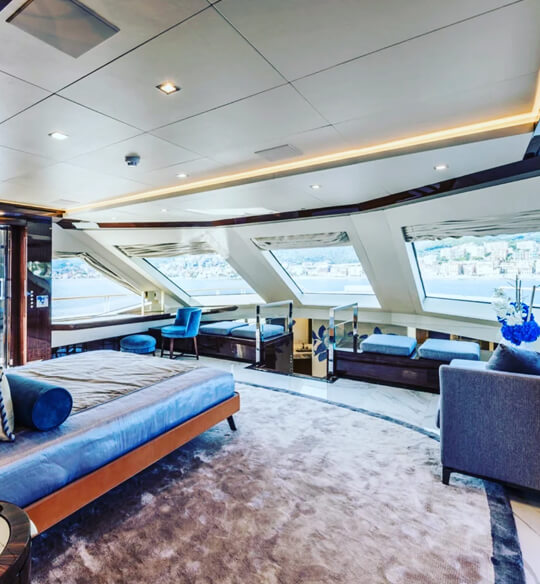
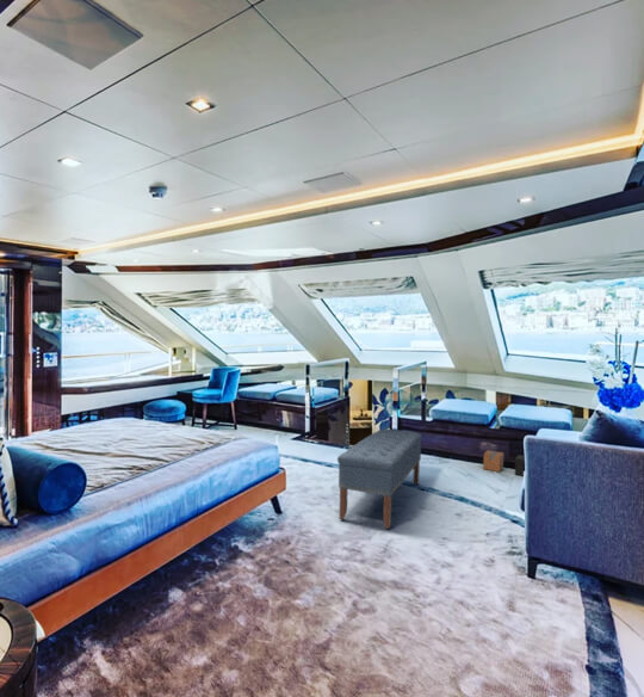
+ bench (384, 470)
+ cardboard box (502, 463)
